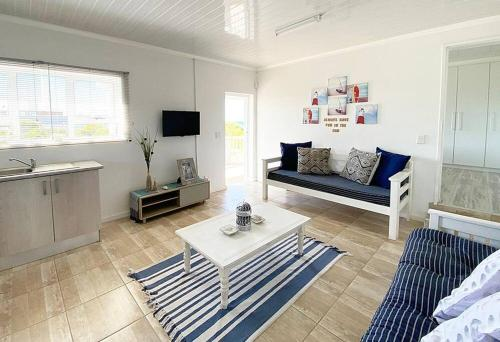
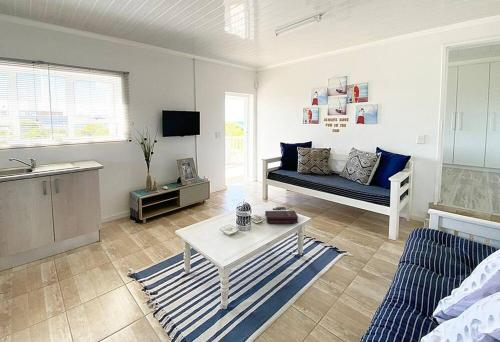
+ book (281, 213)
